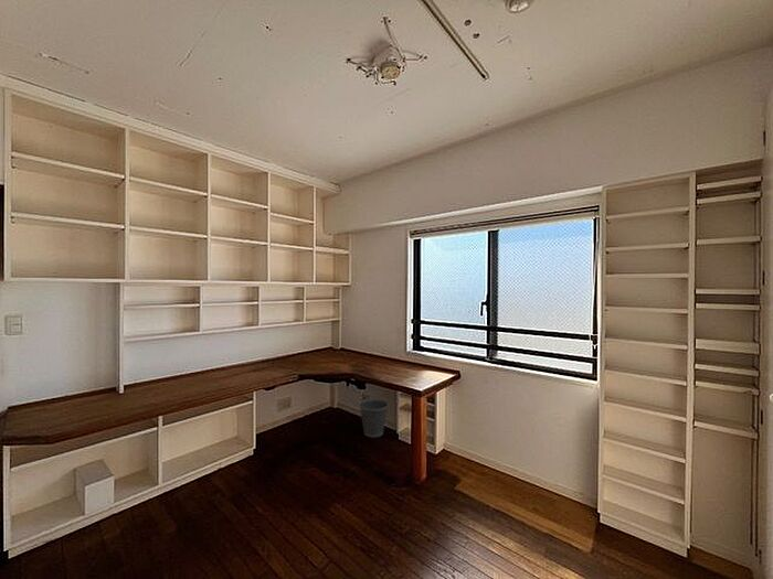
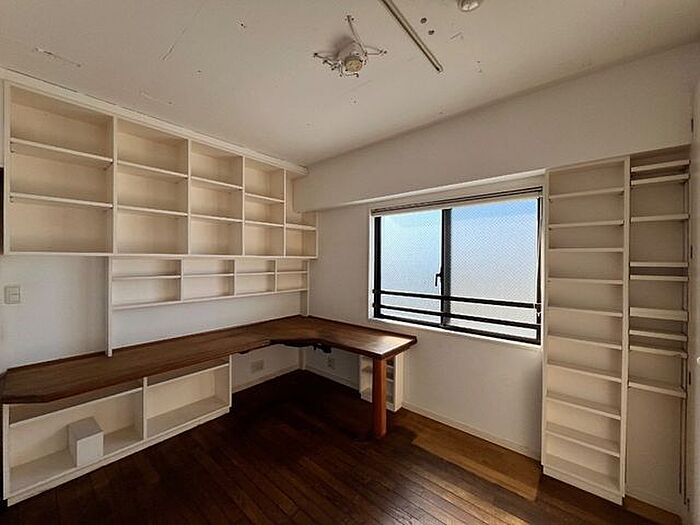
- wastebasket (373, 418)
